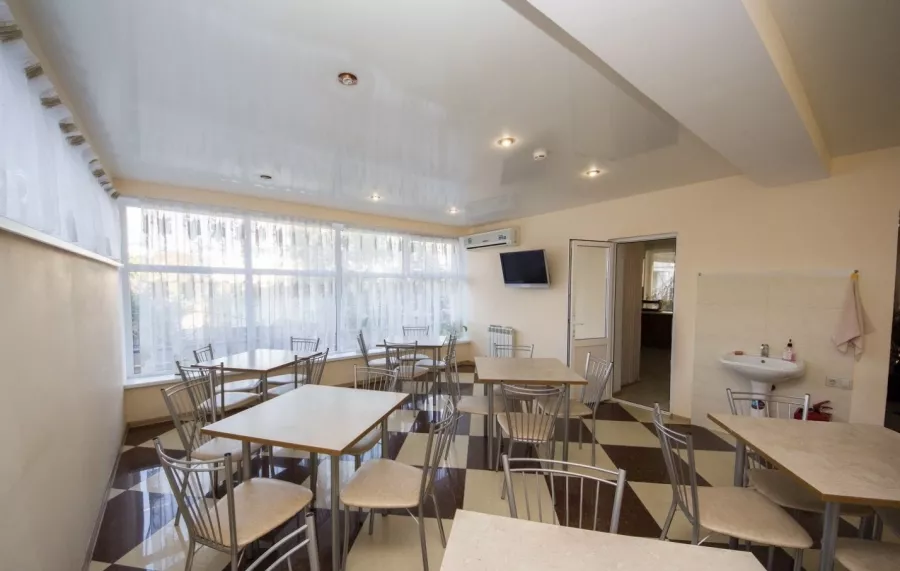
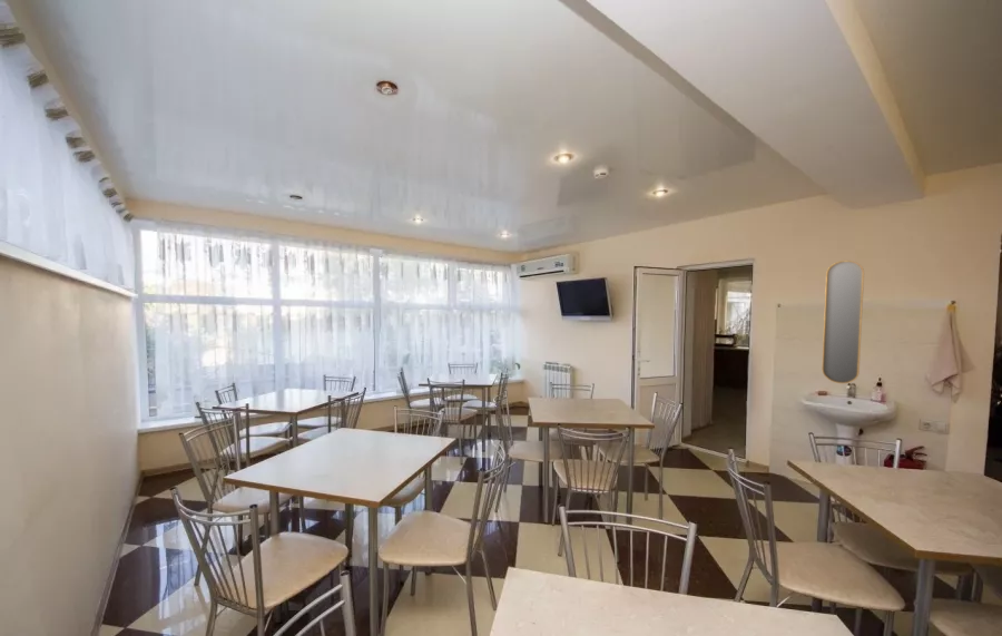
+ home mirror (842, 322)
